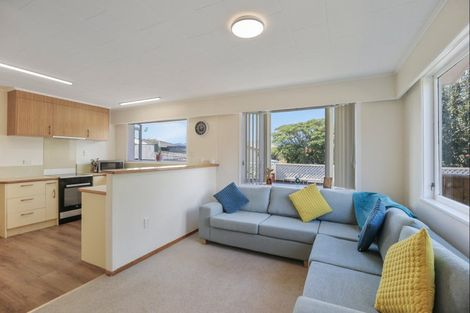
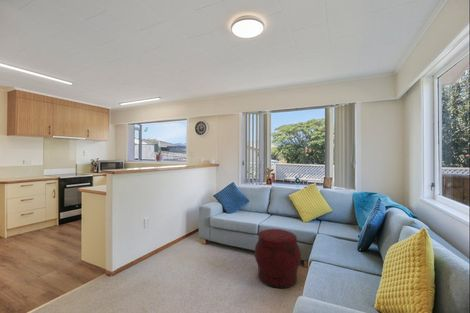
+ ottoman (277, 255)
